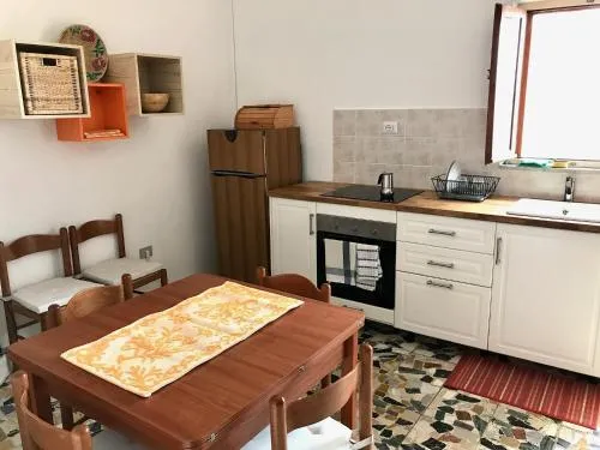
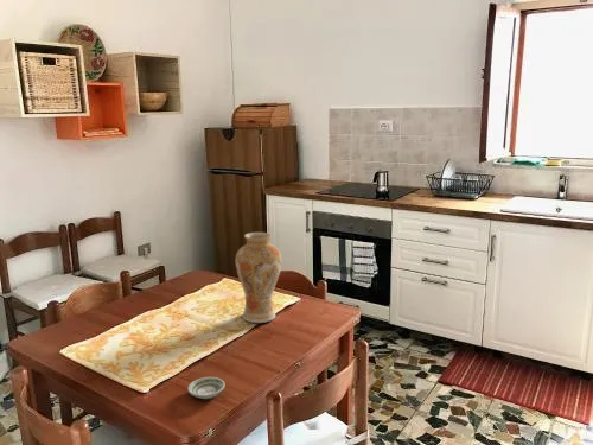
+ vase (259, 276)
+ saucer (206, 389)
